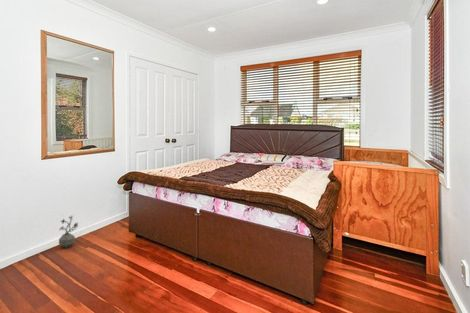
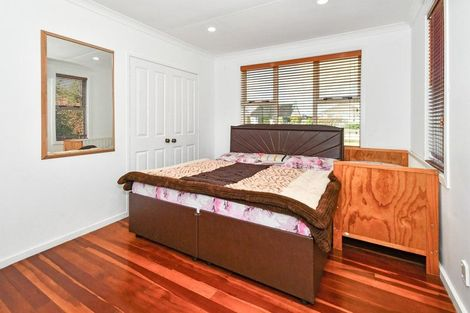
- potted plant (69, 230)
